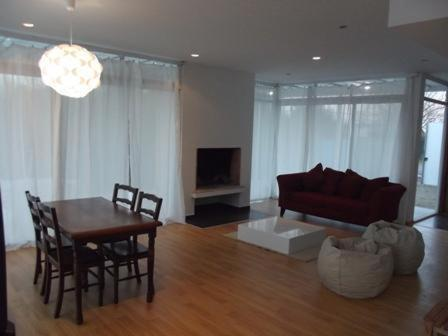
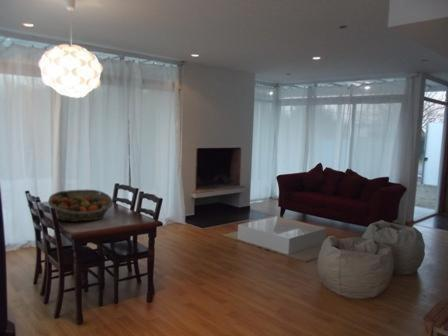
+ fruit basket (81, 205)
